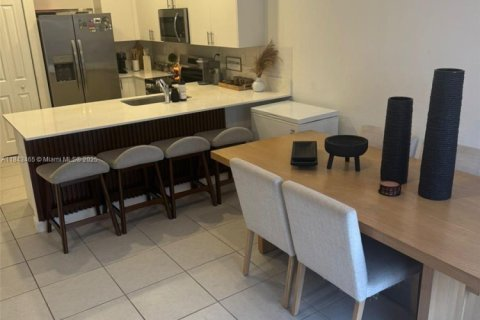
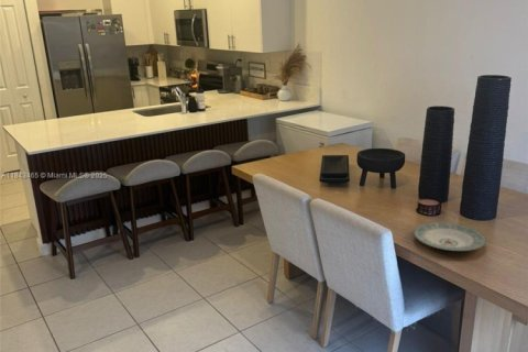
+ plate (448, 239)
